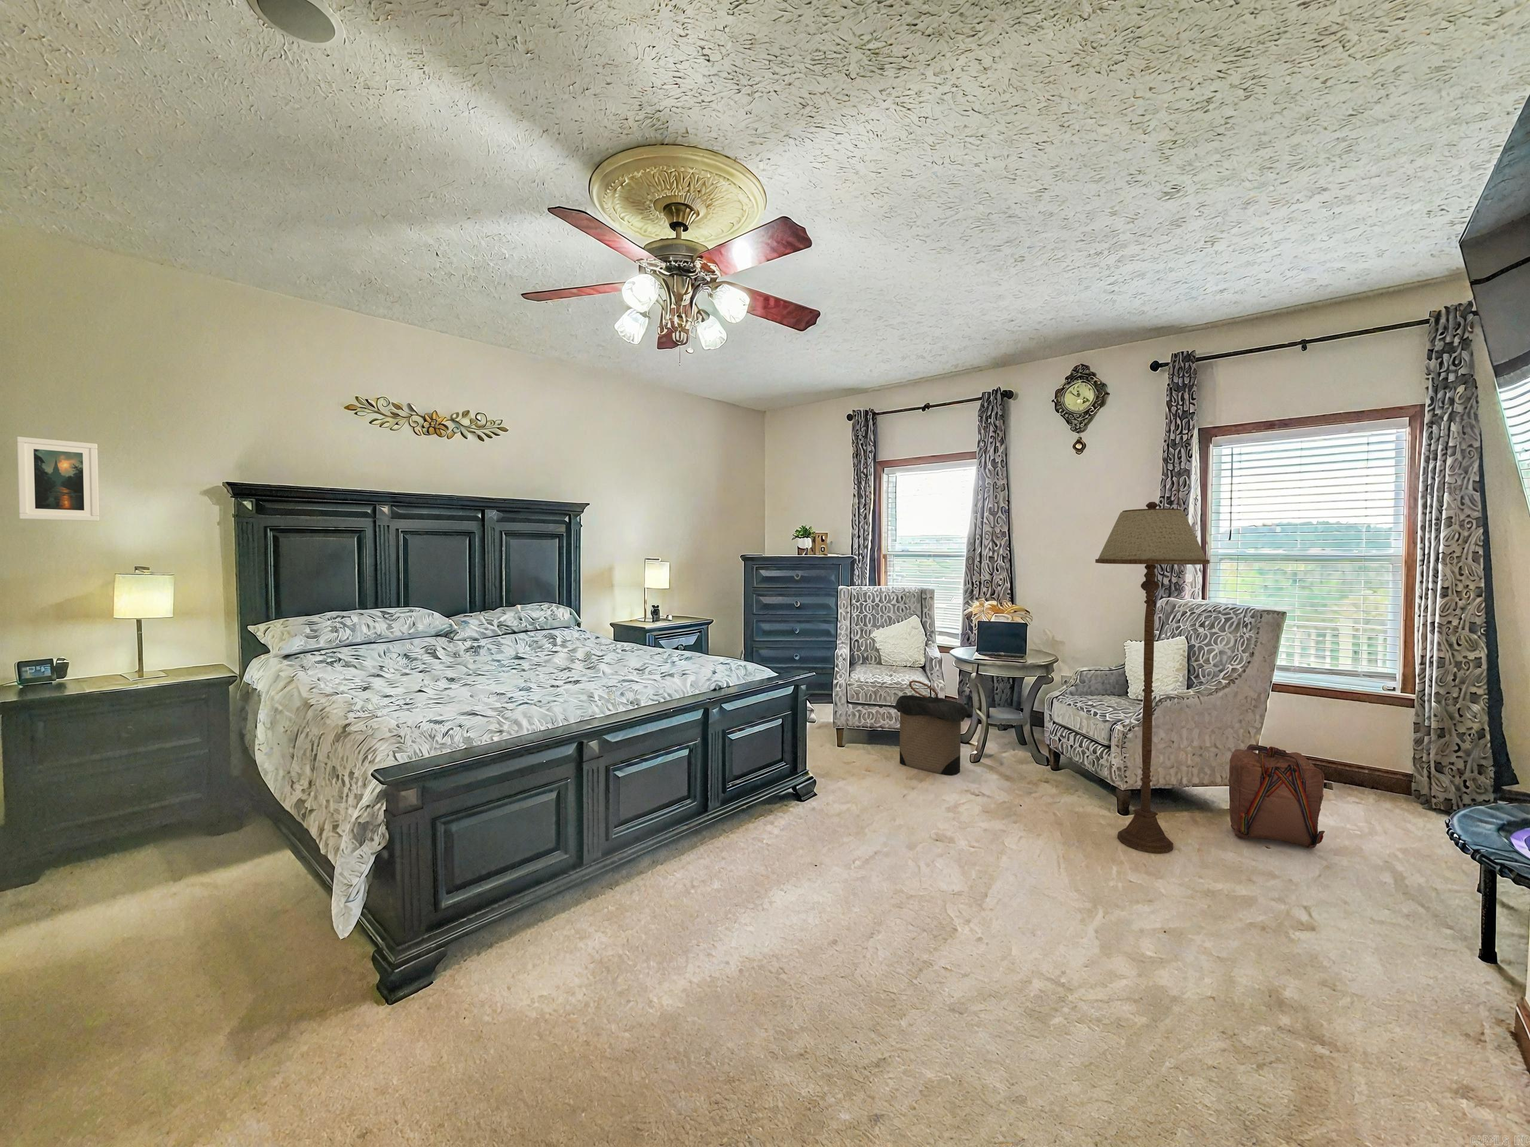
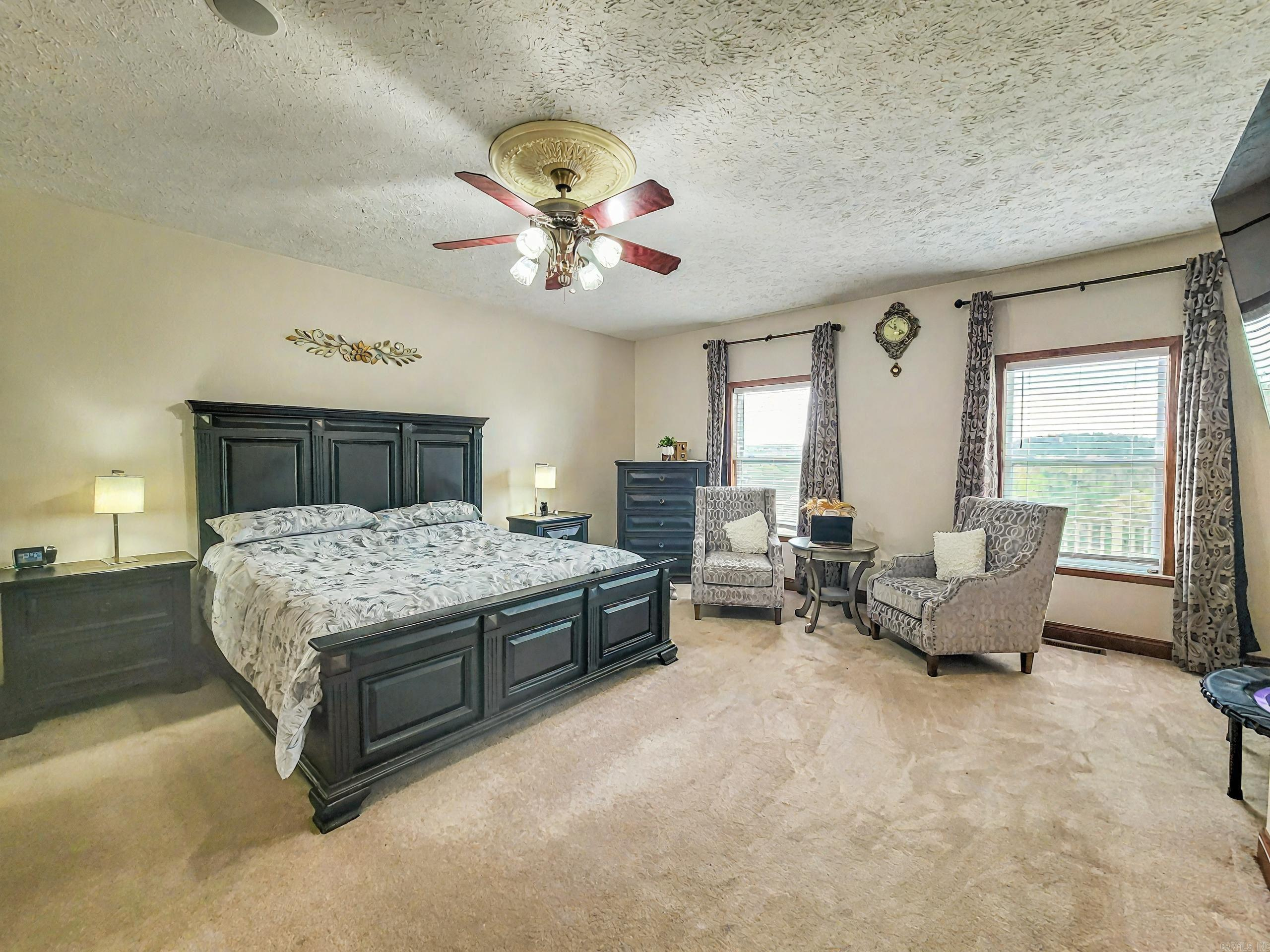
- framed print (59, 481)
- backpack (1275, 794)
- floor lamp (1147, 672)
- laundry hamper (931, 723)
